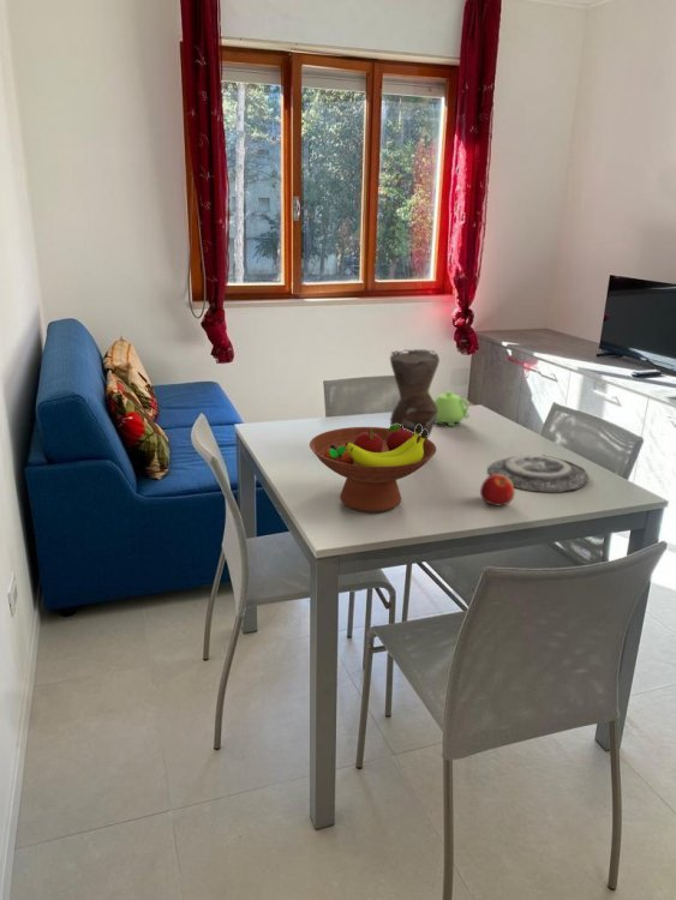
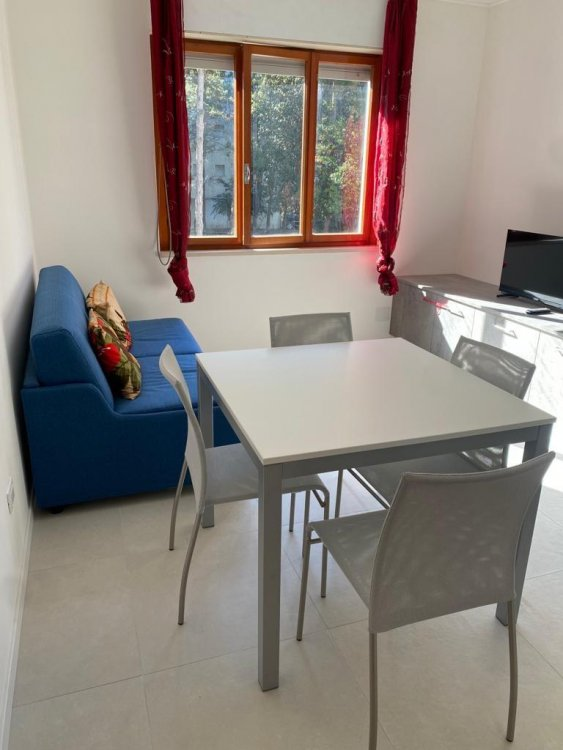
- plate (538, 468)
- vase (415, 402)
- fruit bowl (371, 462)
- teapot (445, 407)
- apple (497, 488)
